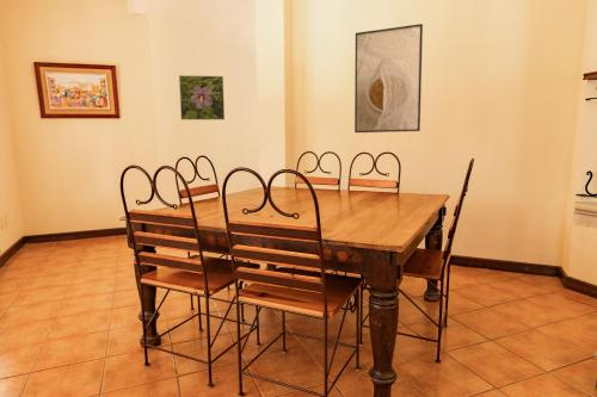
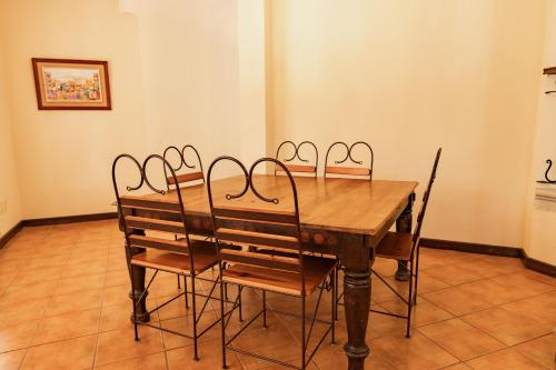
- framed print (387, 81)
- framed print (202, 98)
